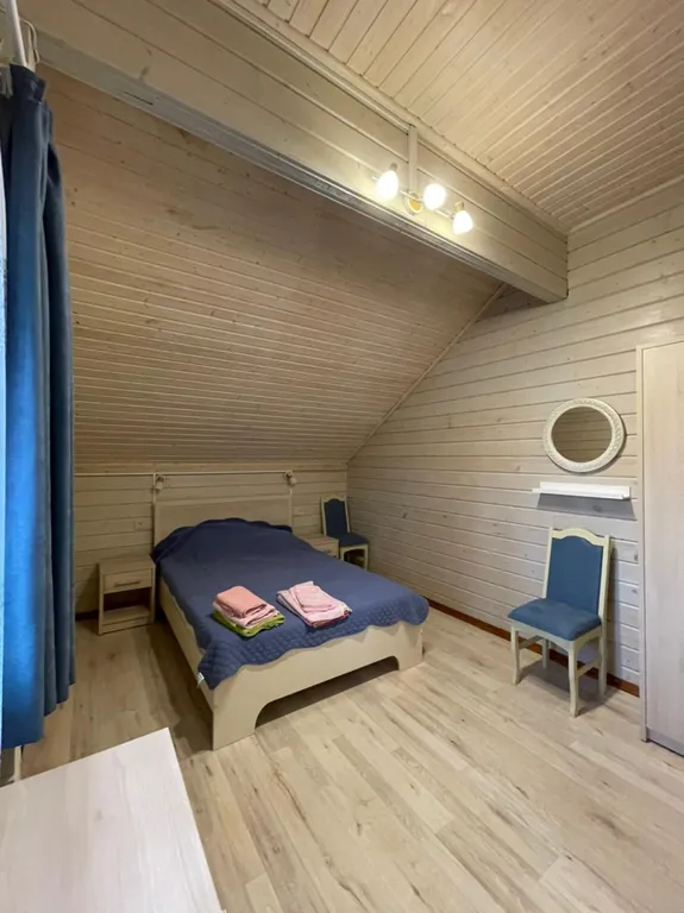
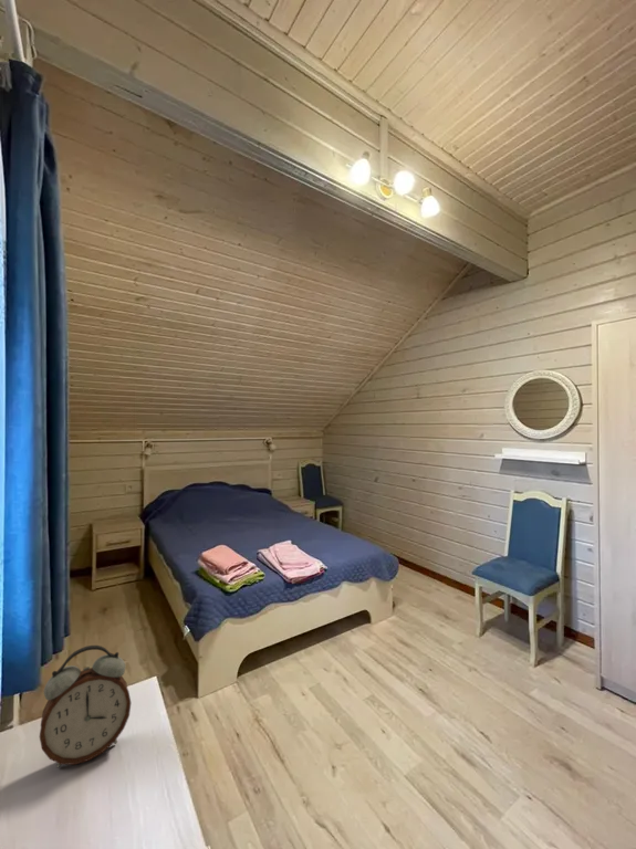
+ alarm clock (86, 699)
